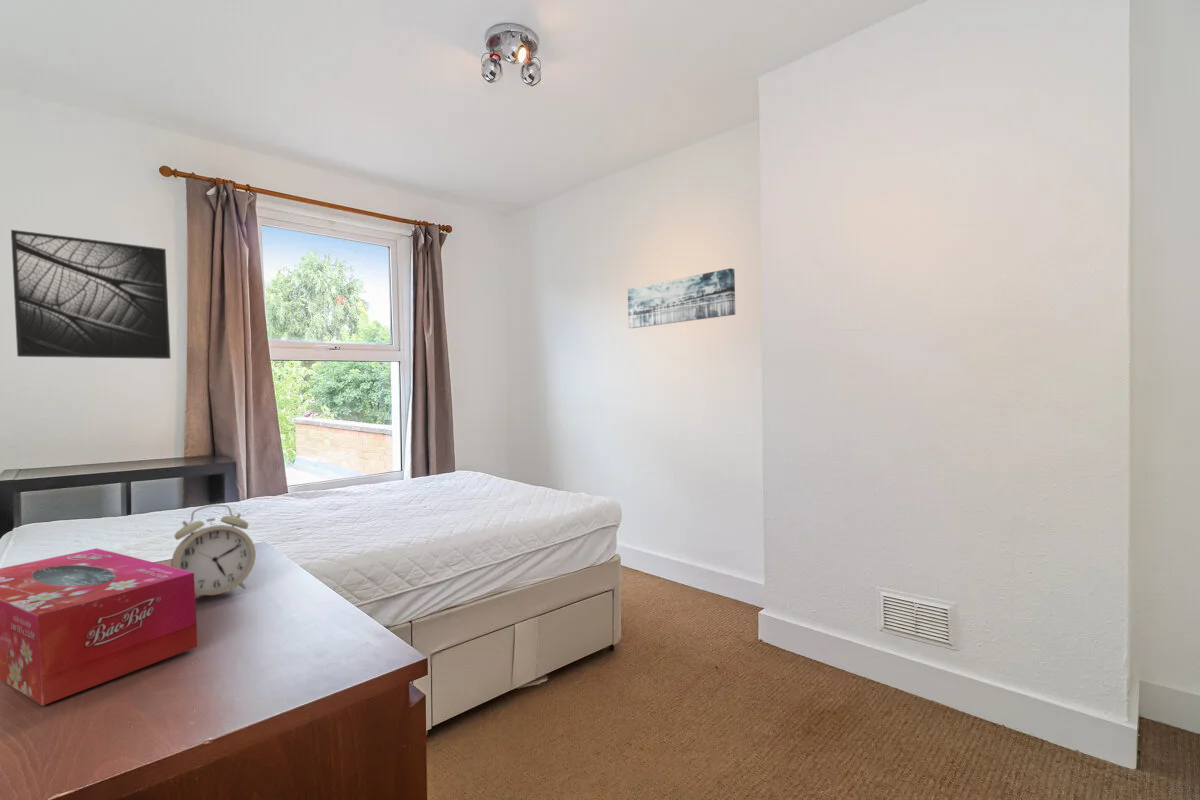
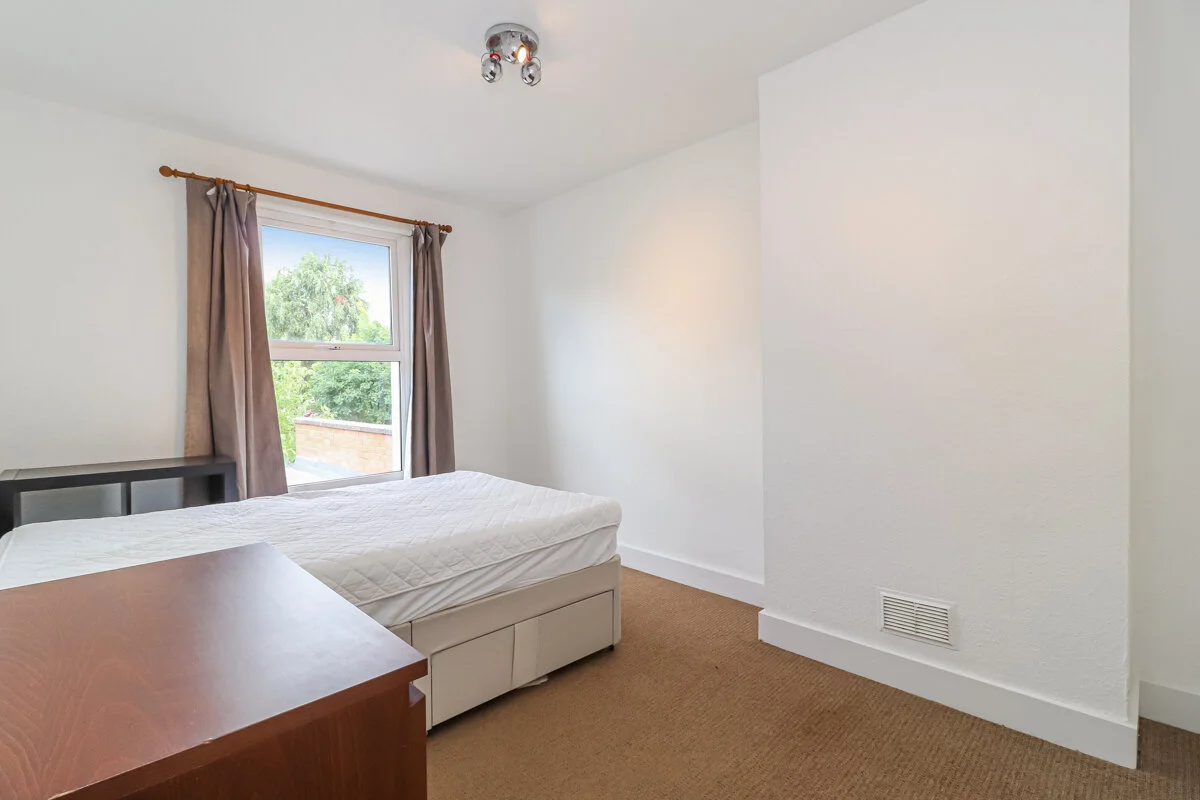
- wall art (677, 300)
- tissue box (74, 612)
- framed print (96, 299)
- alarm clock (213, 550)
